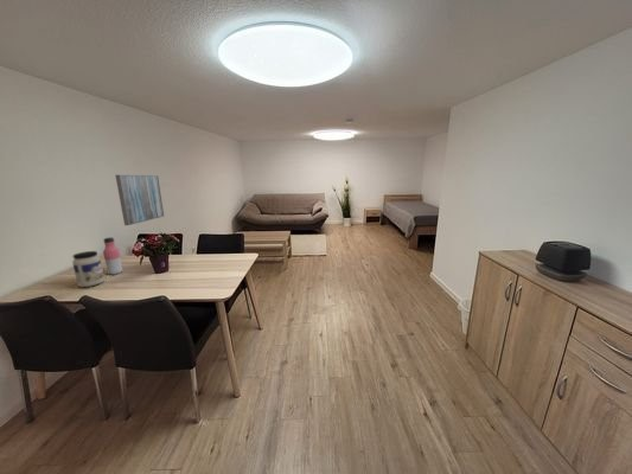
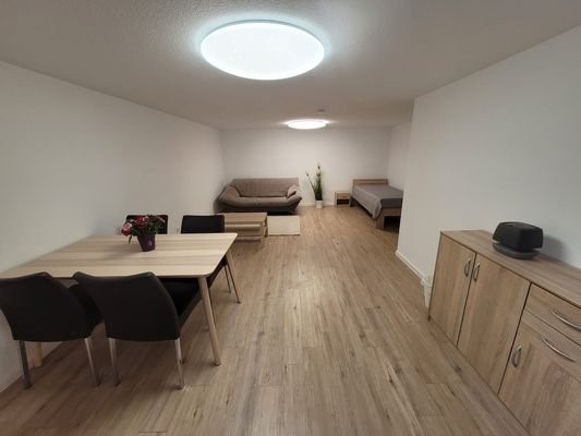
- jar (88, 268)
- wall art (142, 198)
- water bottle (111, 255)
